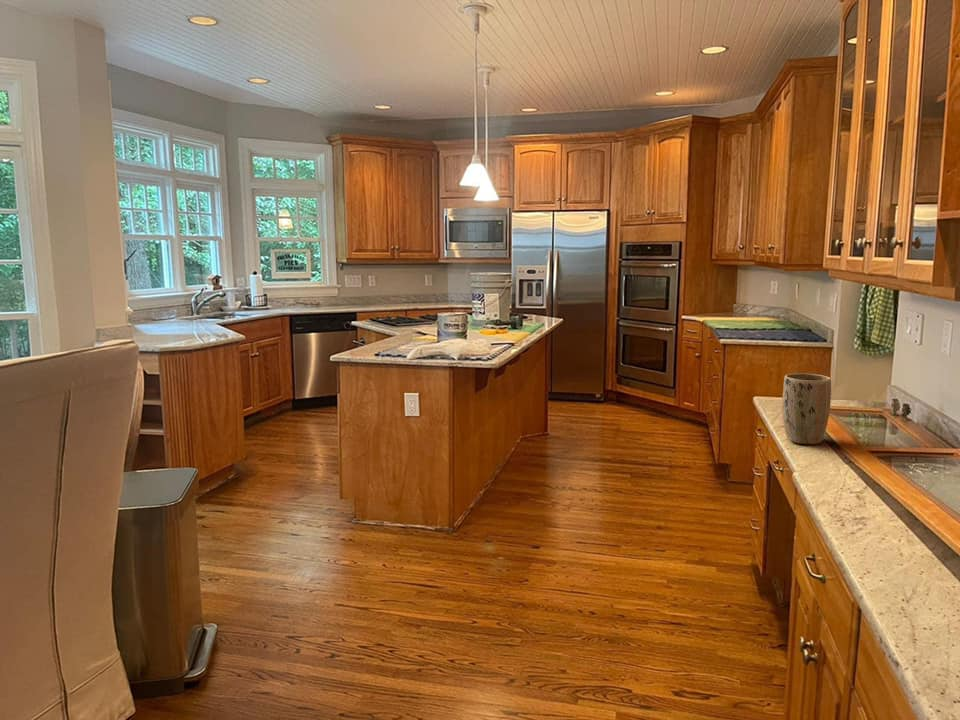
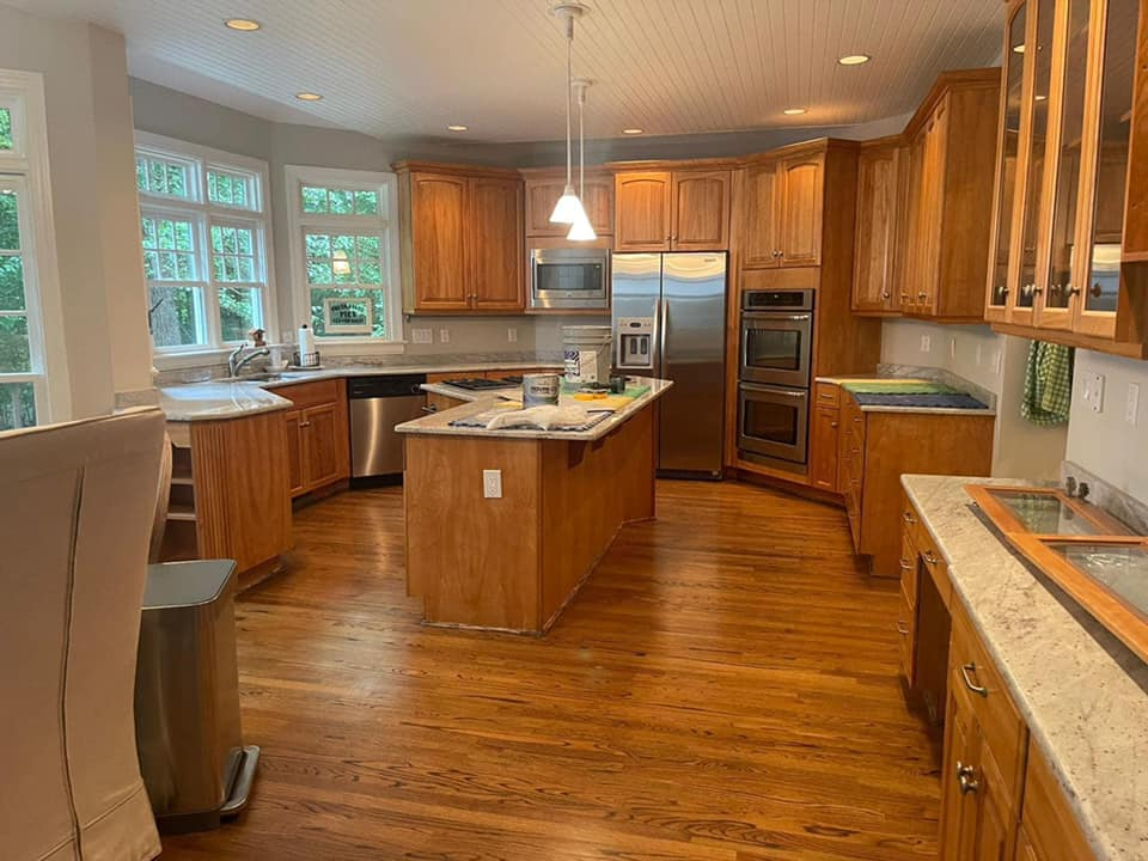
- plant pot (805, 408)
